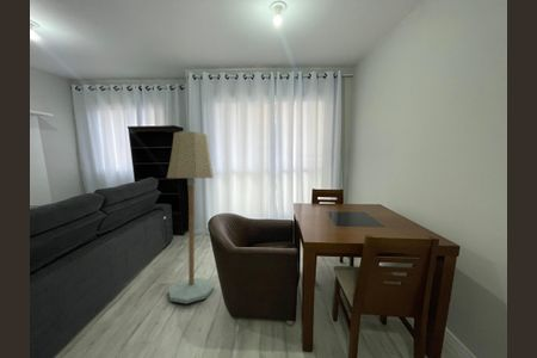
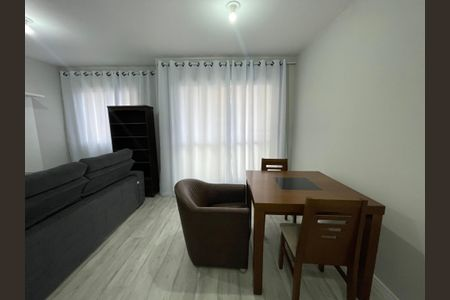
- floor lamp (191, 212)
